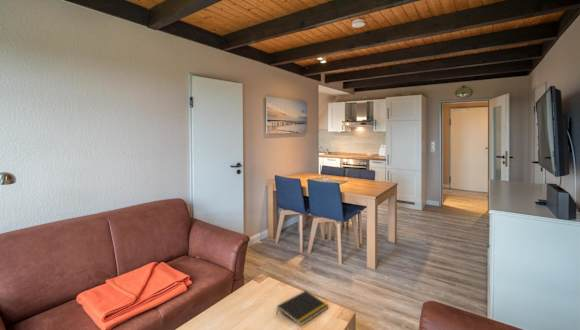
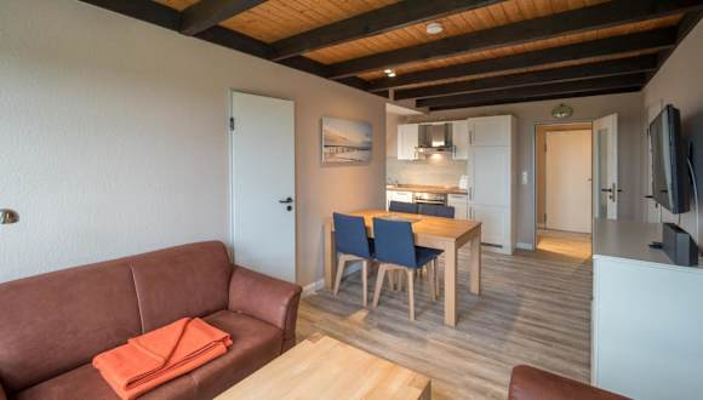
- notepad (303, 306)
